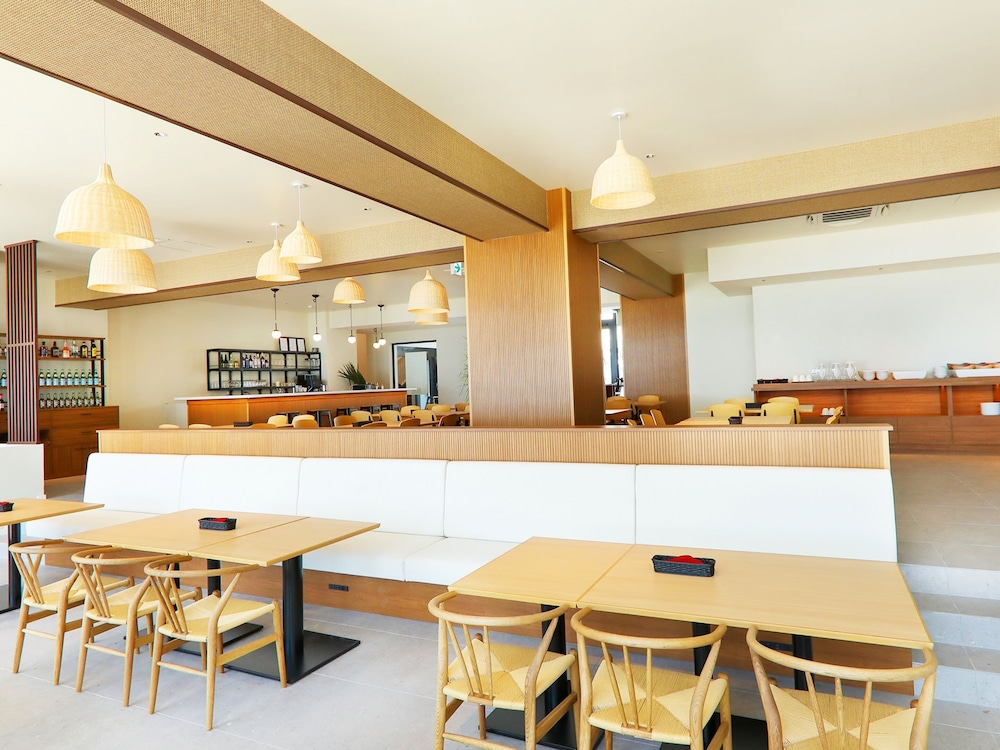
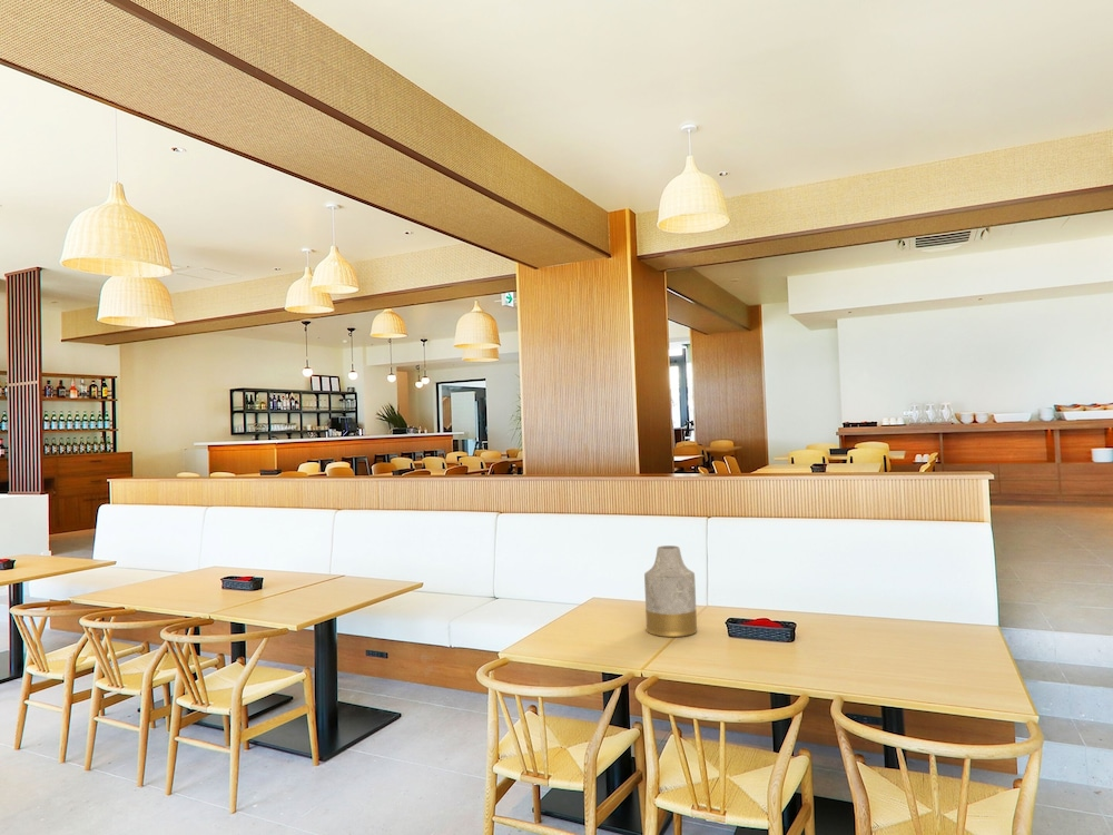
+ vase (669, 588)
